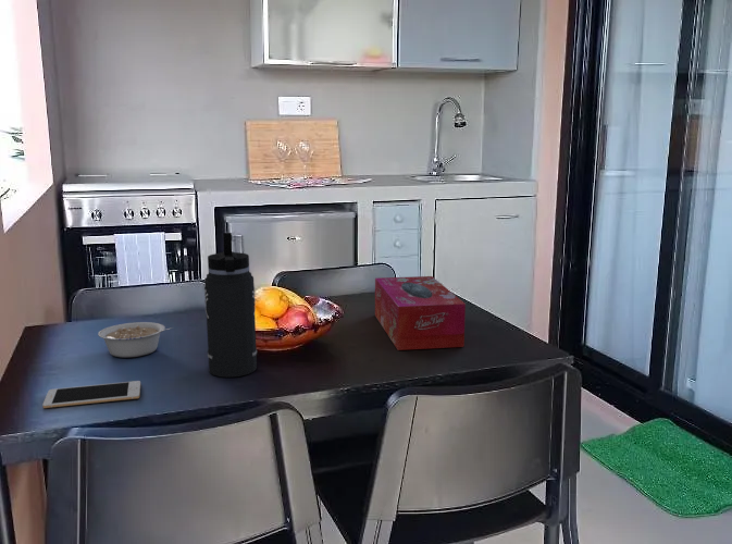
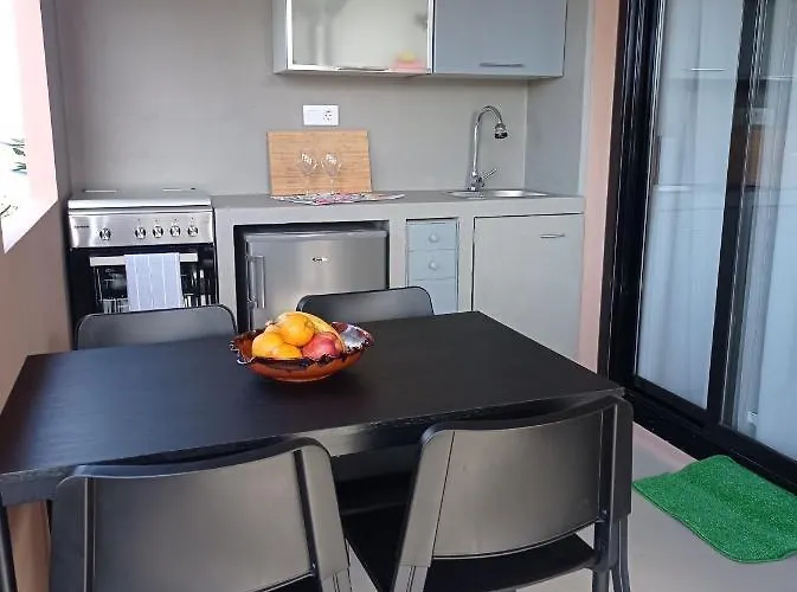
- legume (135, 337)
- tissue box (415, 309)
- thermos bottle (229, 304)
- cell phone (94, 394)
